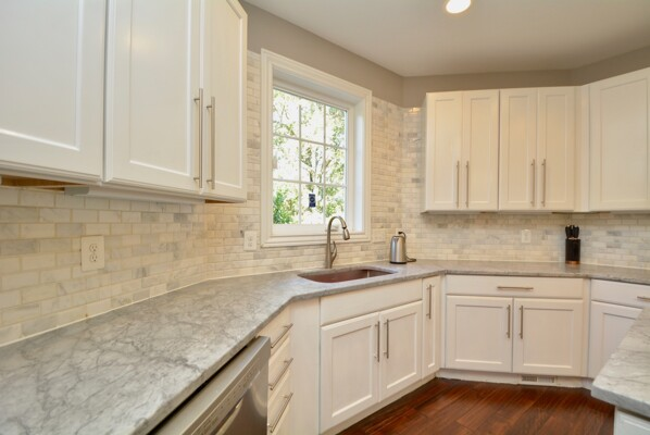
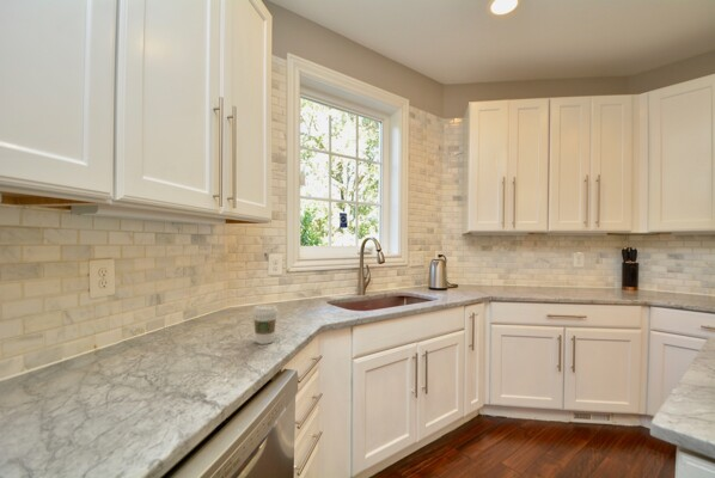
+ coffee cup (264, 324)
